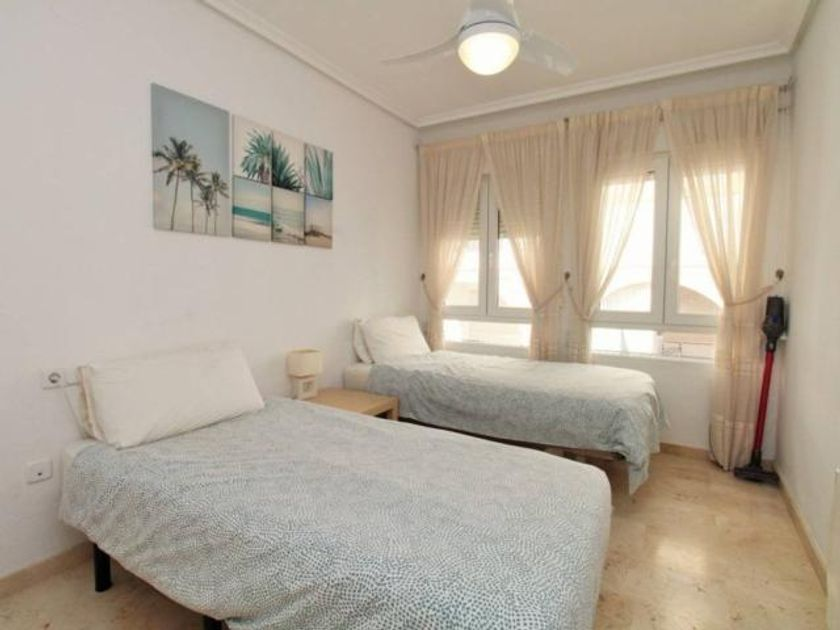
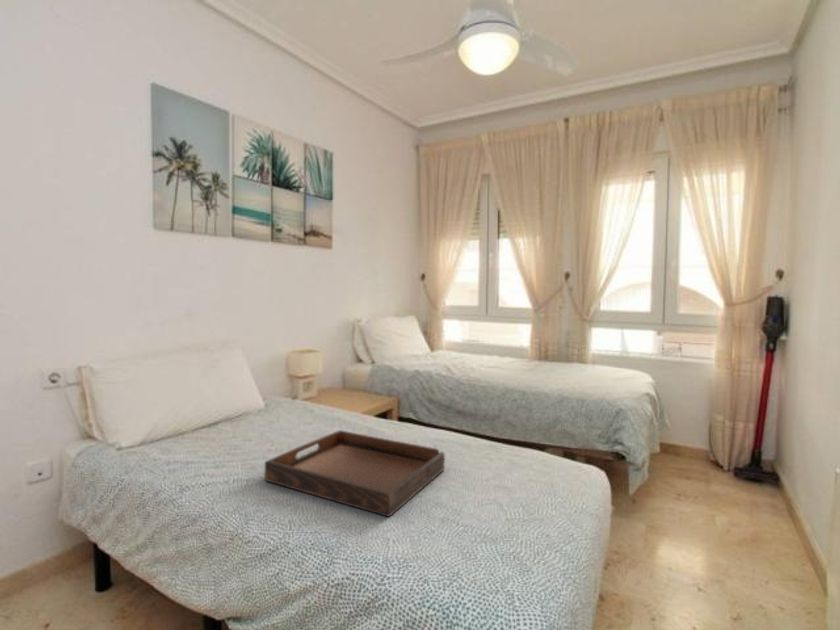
+ serving tray (359, 465)
